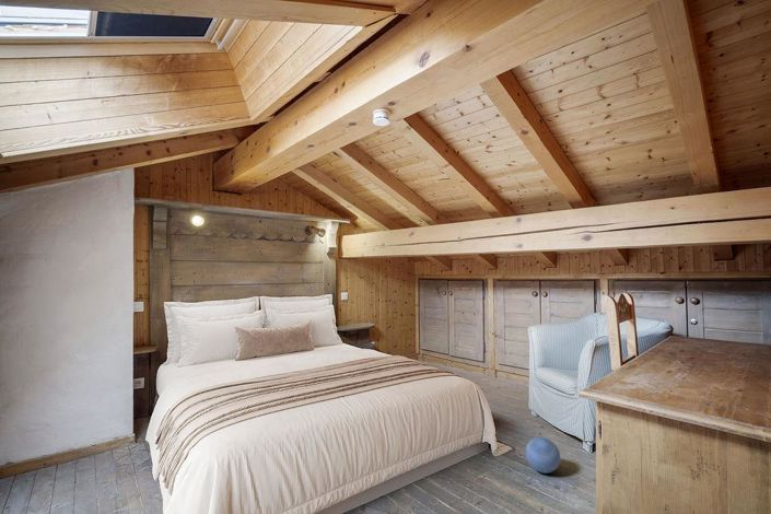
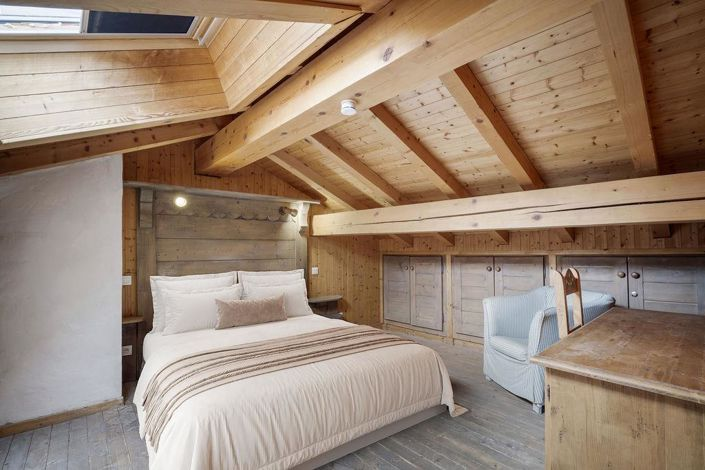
- ball (542, 454)
